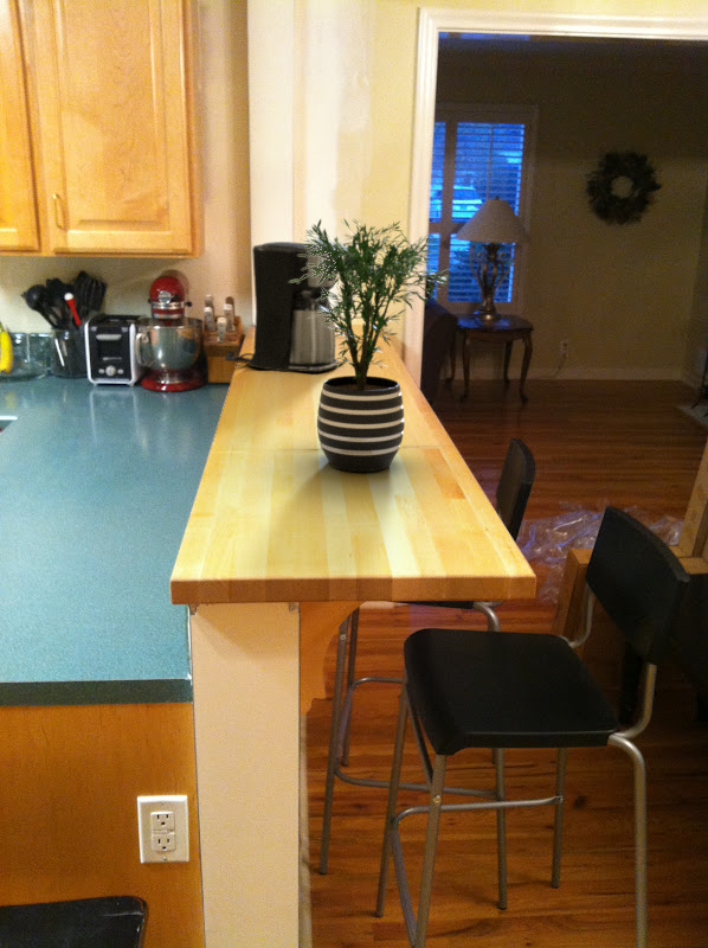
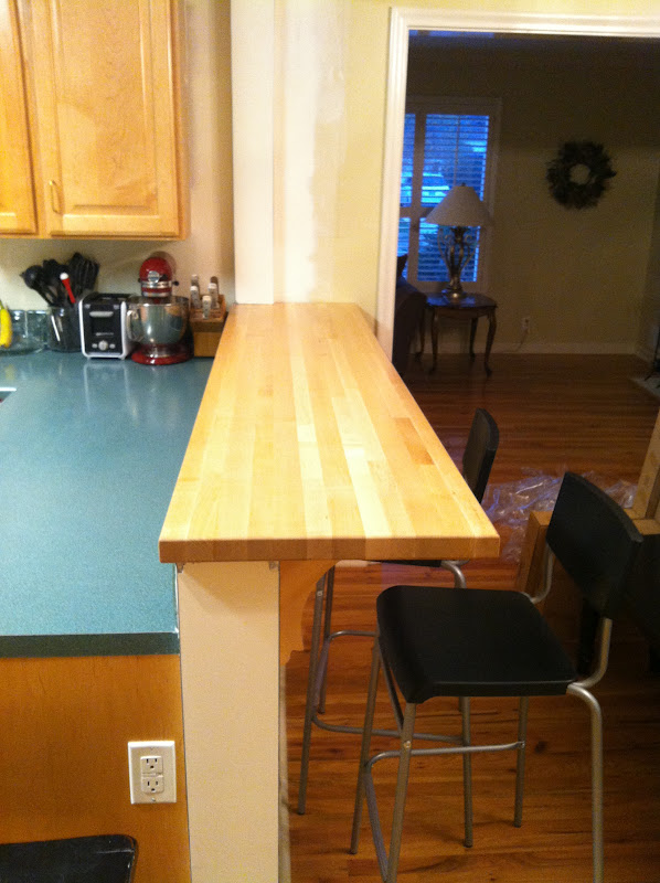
- potted plant (366, 344)
- coffee maker (288, 303)
